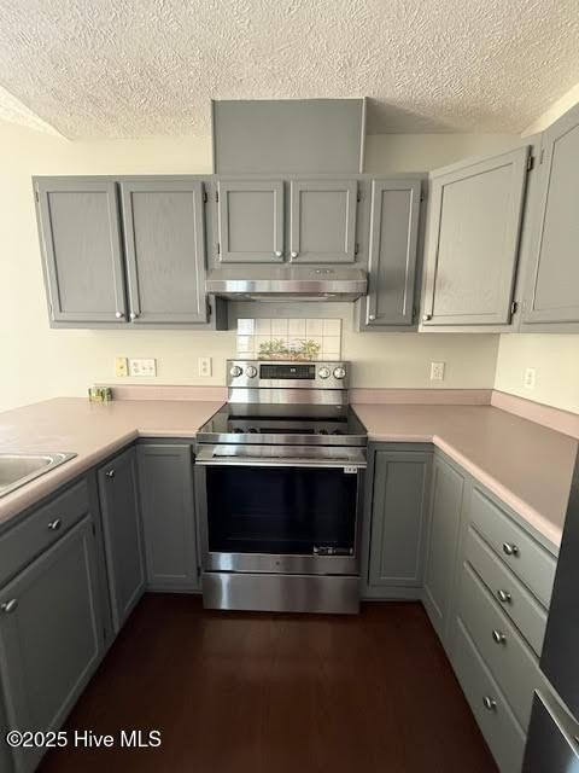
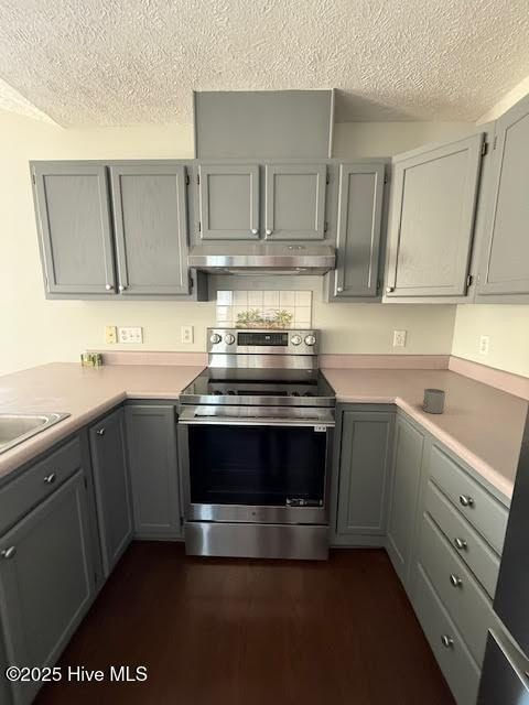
+ mug (431, 399)
